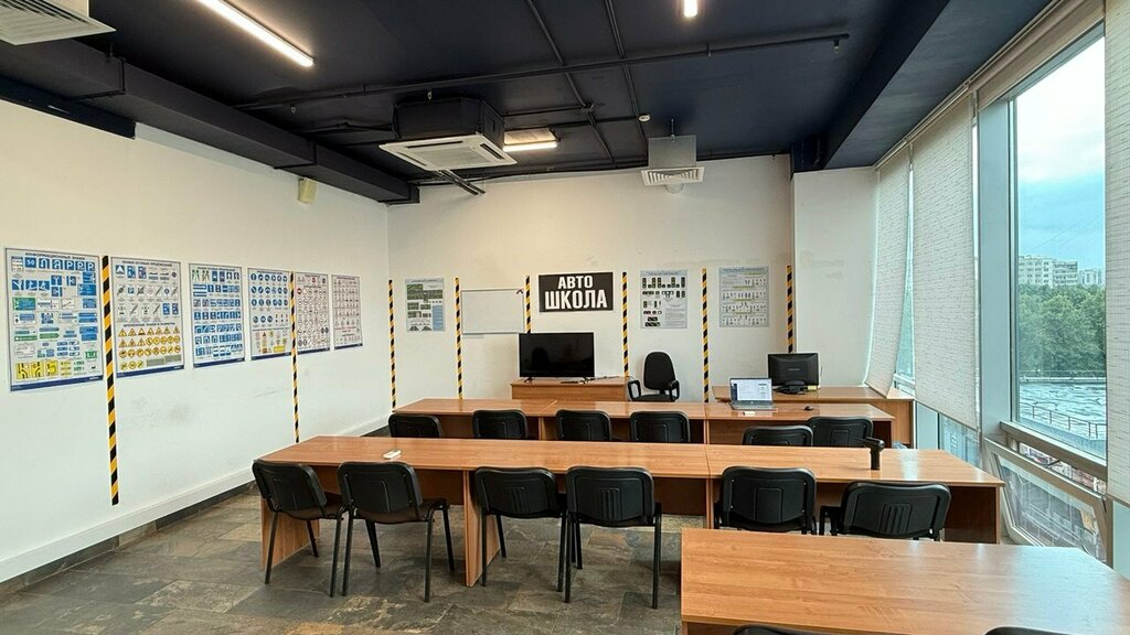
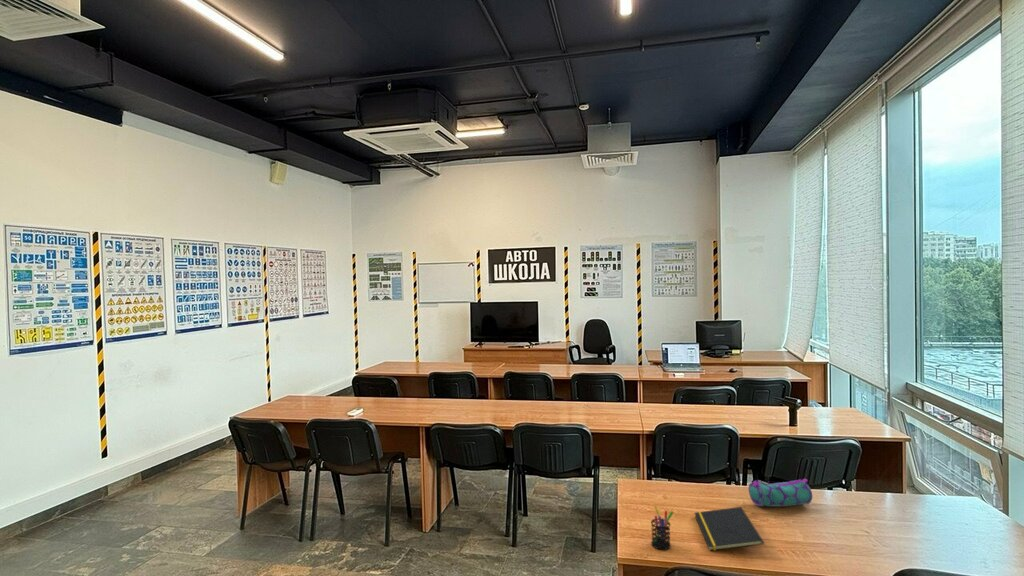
+ notepad (726, 527)
+ pen holder (663, 526)
+ pencil case (780, 492)
